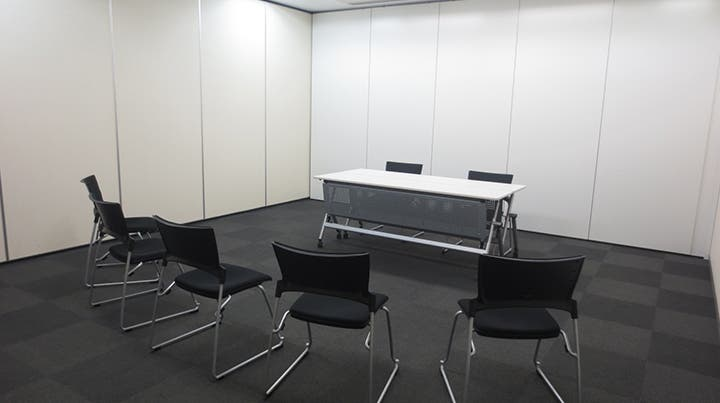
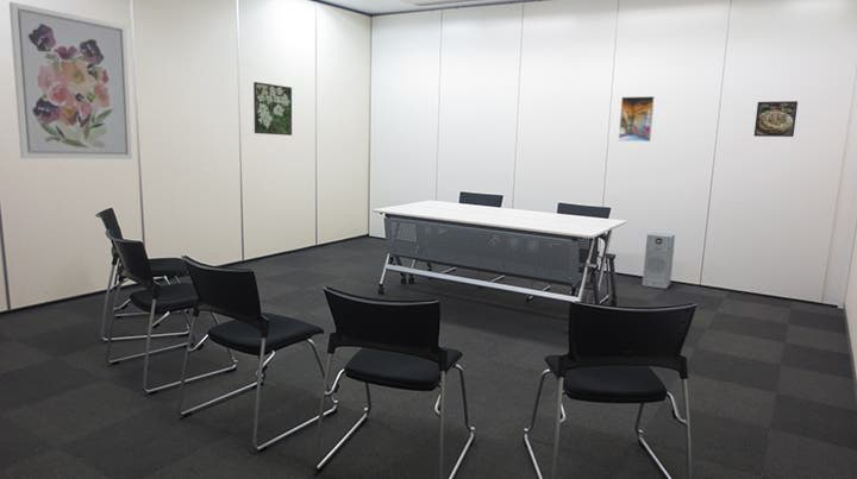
+ wall art (76, 88)
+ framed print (636, 119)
+ air purifier (658, 259)
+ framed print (775, 119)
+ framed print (273, 109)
